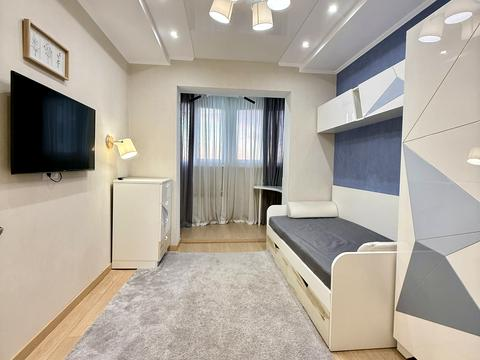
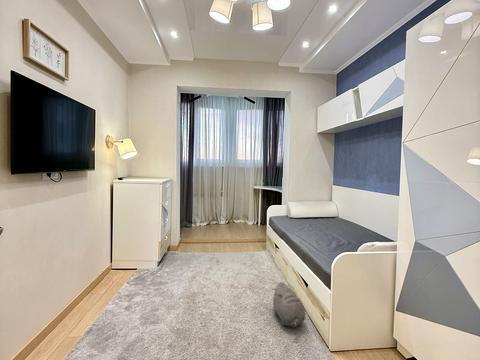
+ plush toy (289, 305)
